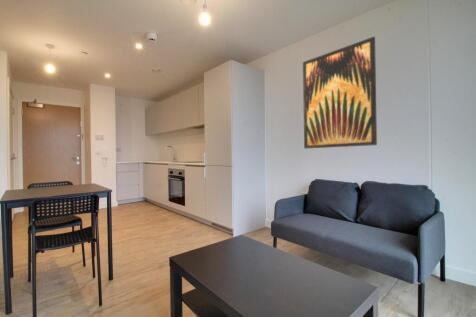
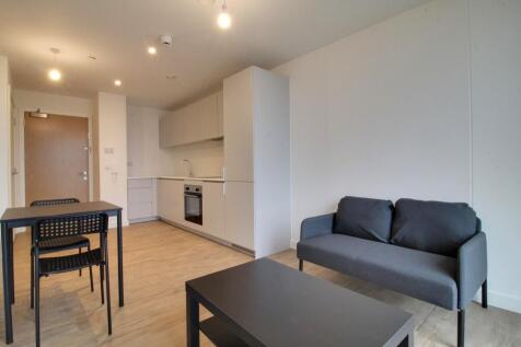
- wall art (335, 99)
